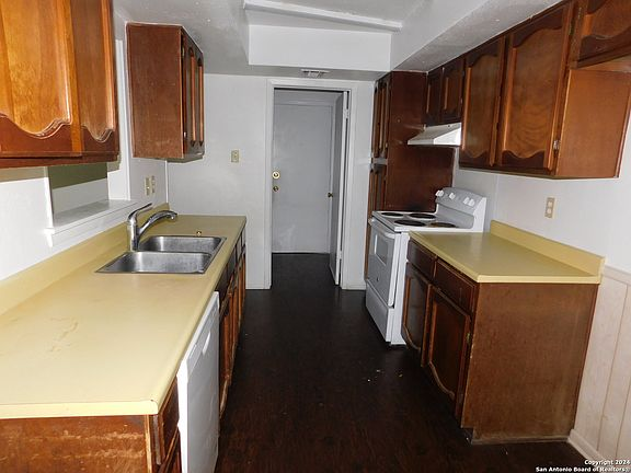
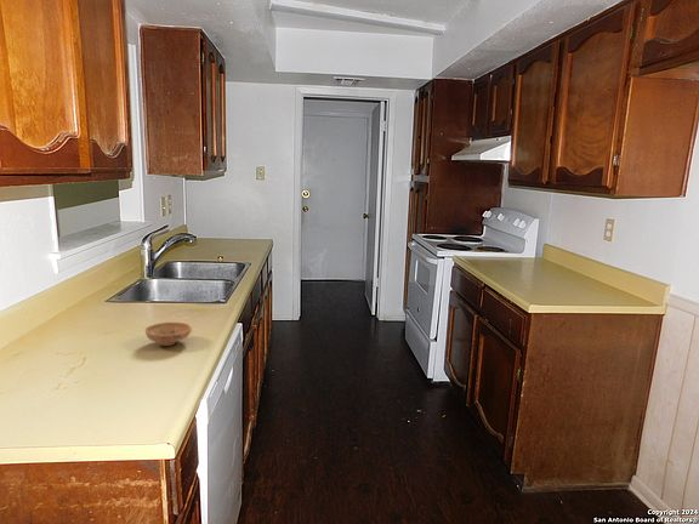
+ bowl (169, 335)
